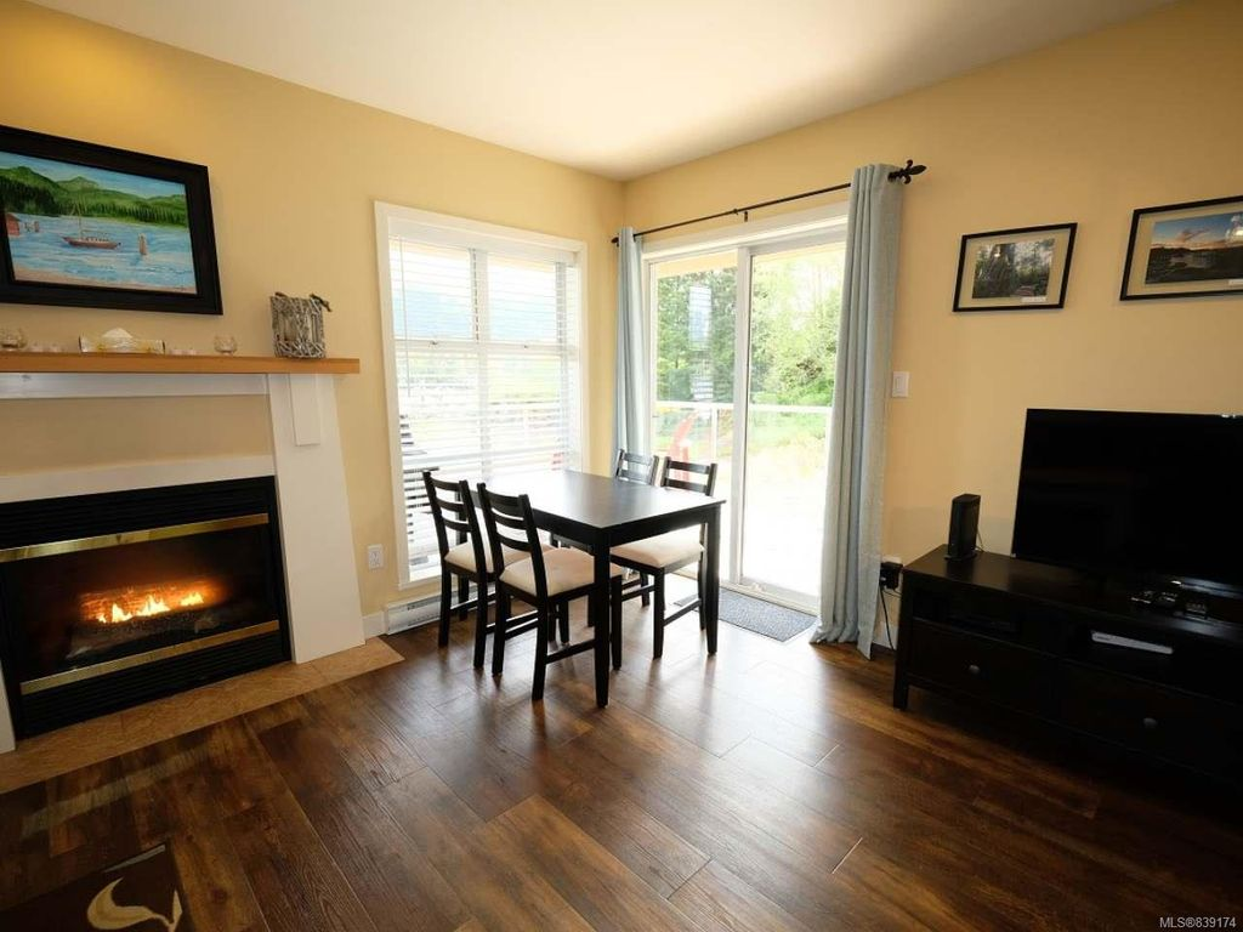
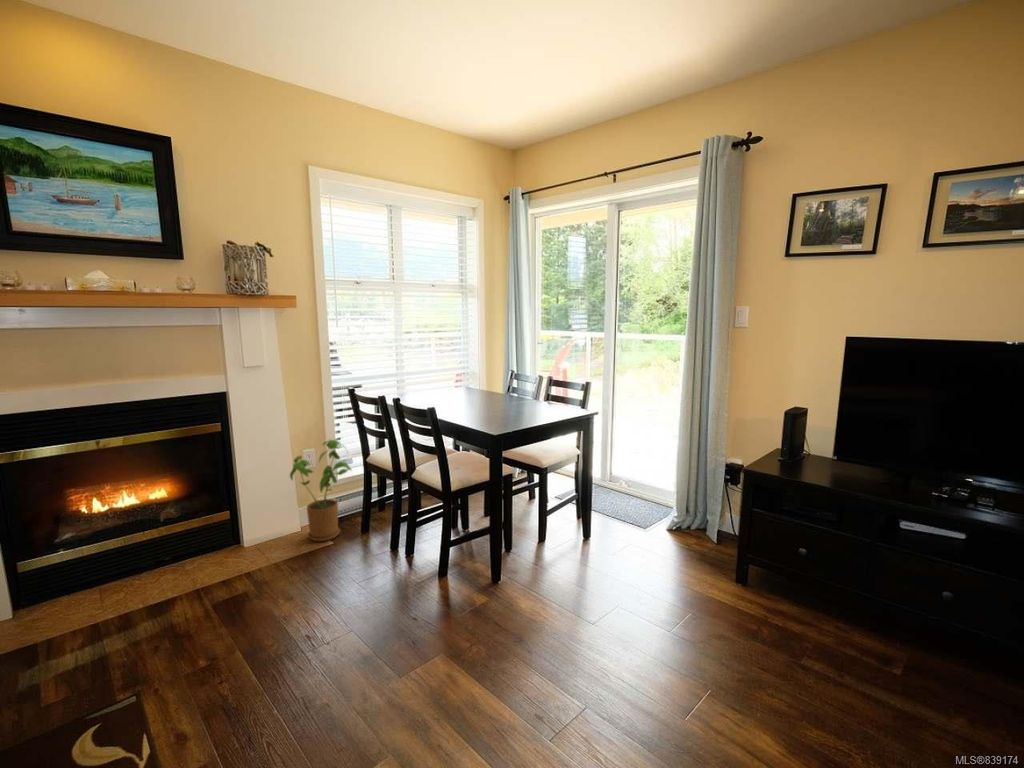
+ house plant (326, 489)
